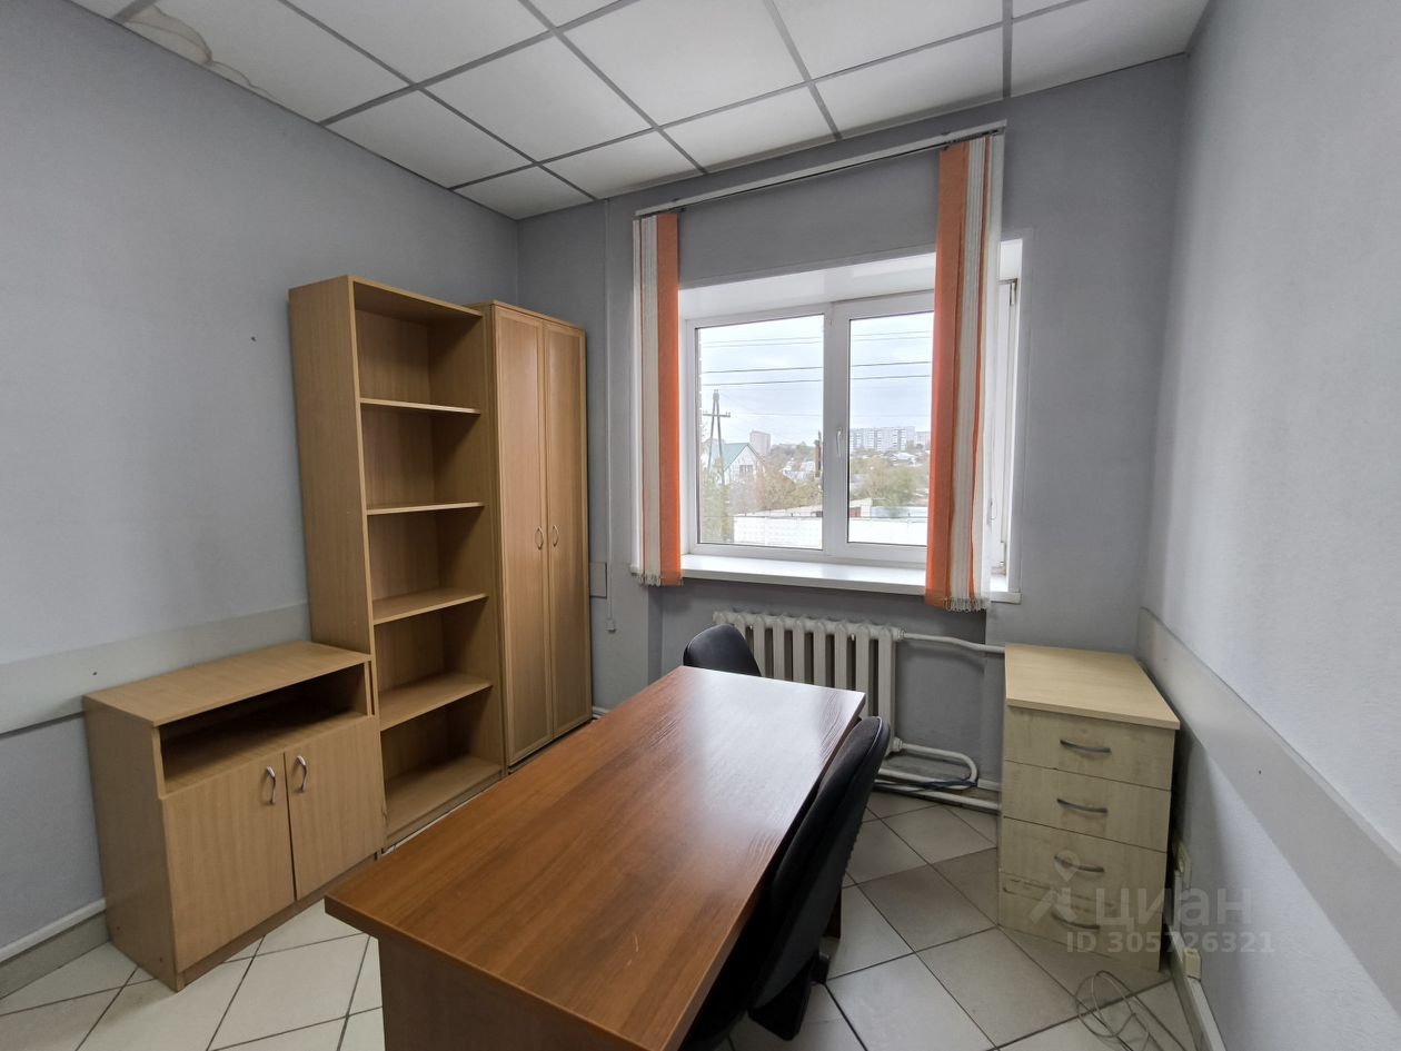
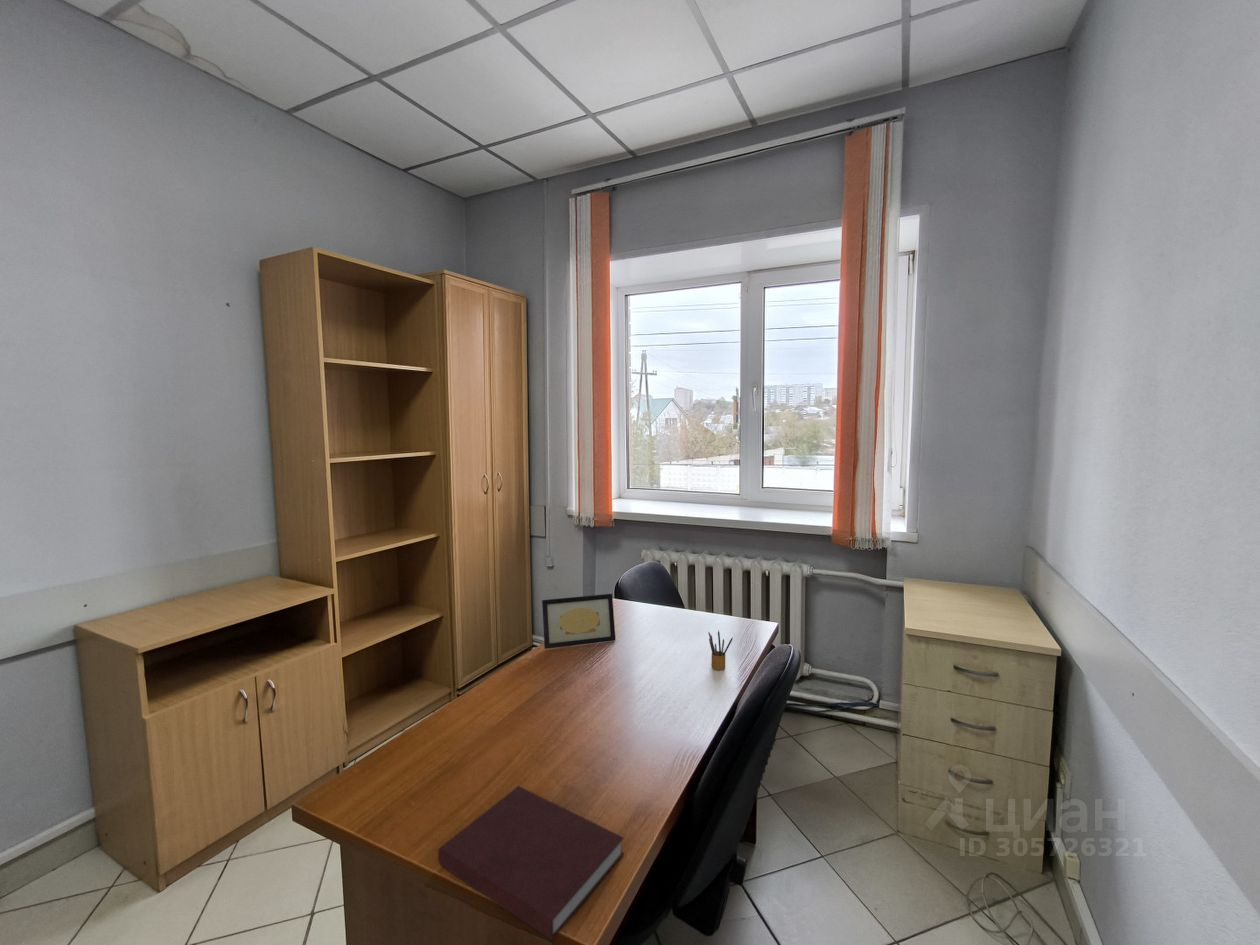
+ notebook (532, 851)
+ picture frame (578, 618)
+ pencil box (719, 650)
